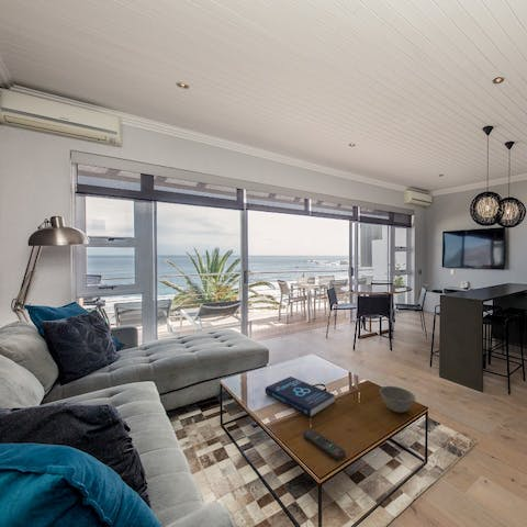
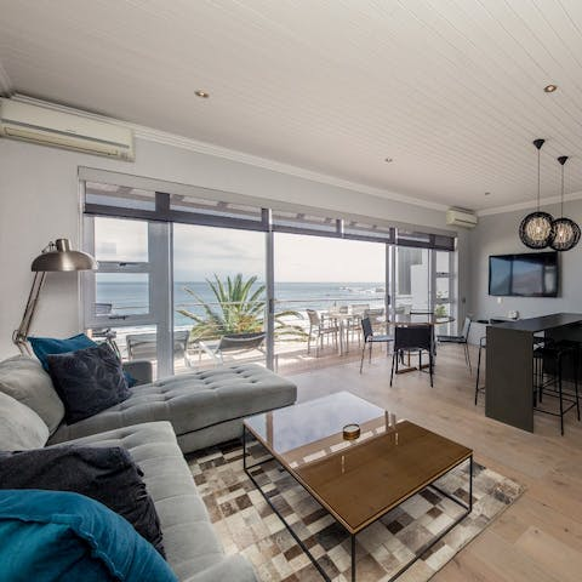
- book (299, 394)
- remote control (323, 442)
- bowl (396, 401)
